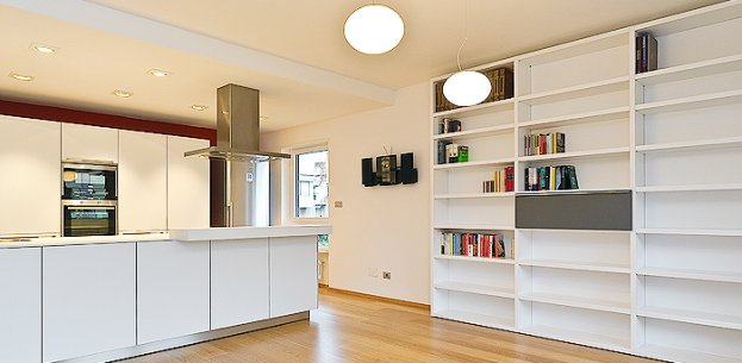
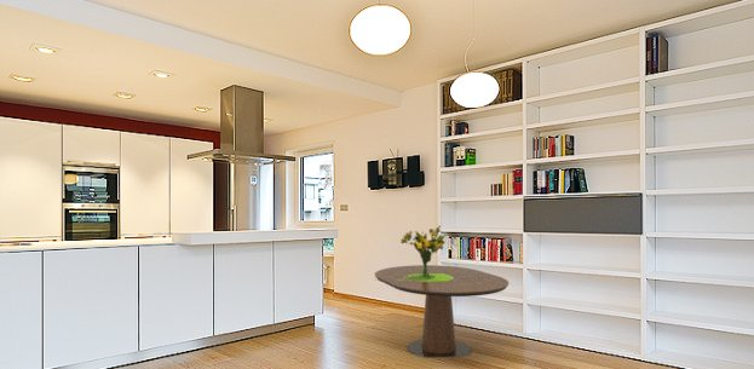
+ dining table (430, 313)
+ bouquet (422, 250)
